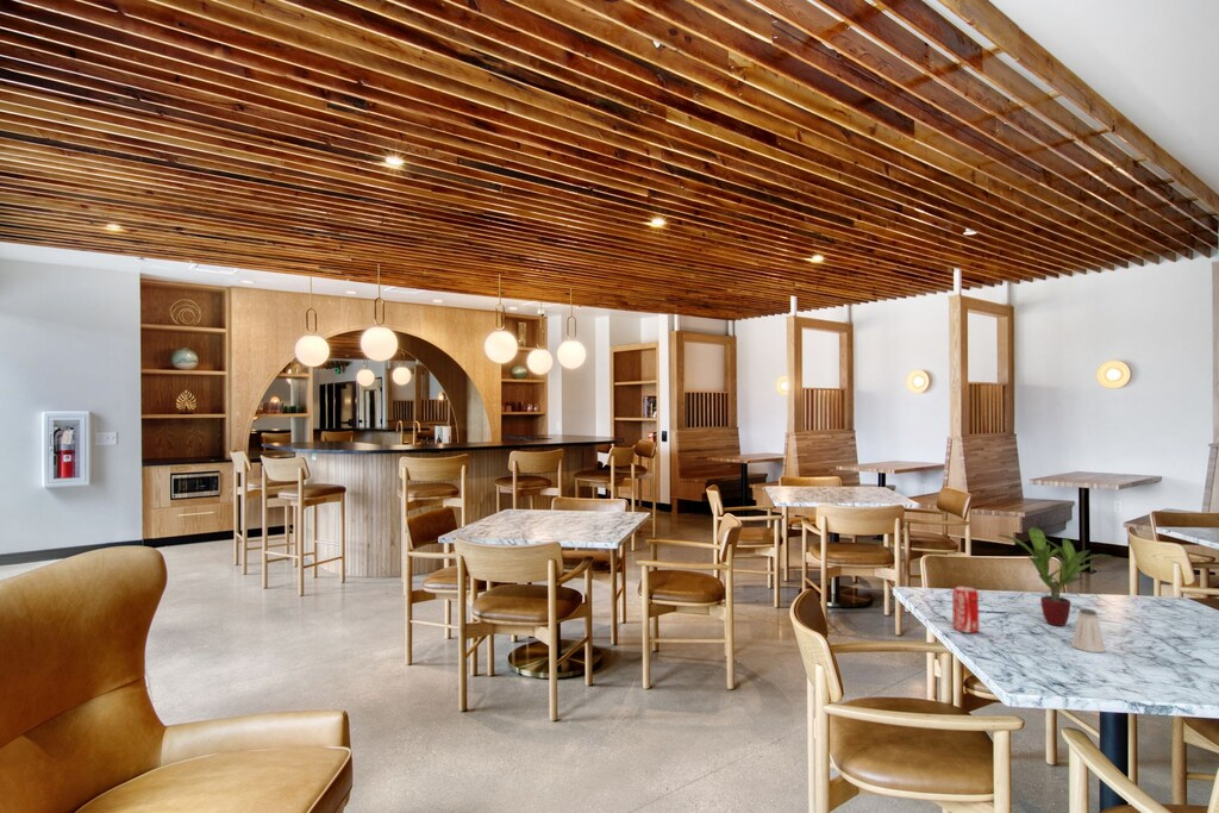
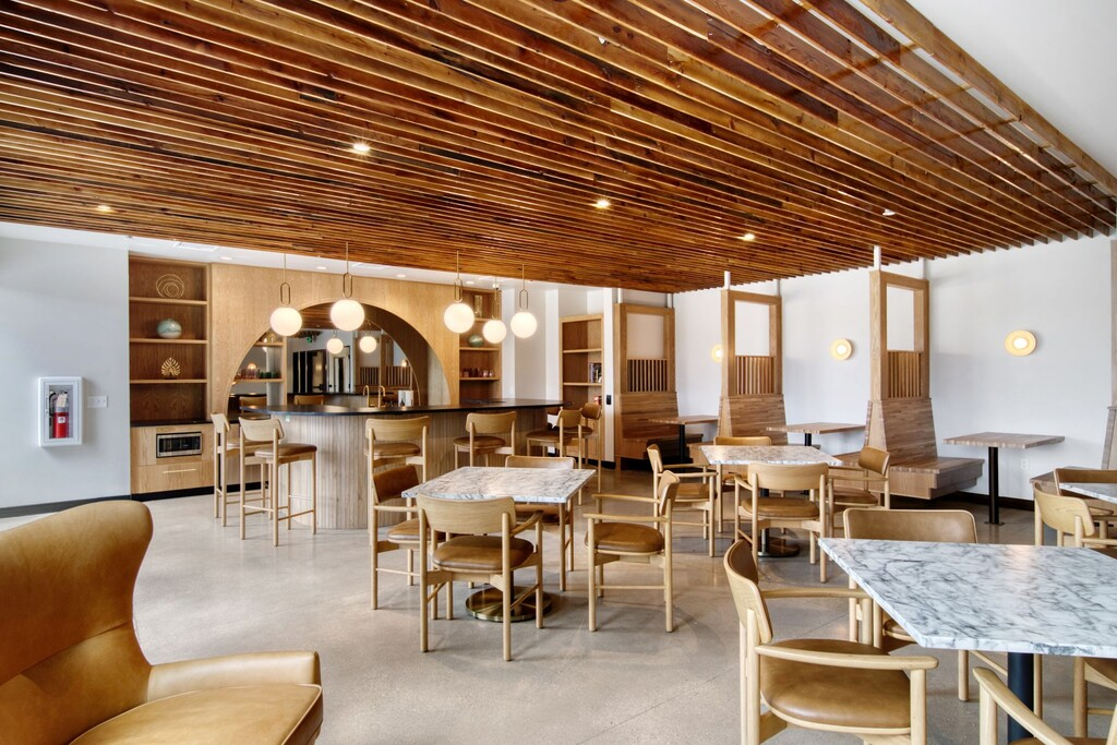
- saltshaker (1088, 628)
- beverage can (965, 608)
- potted plant (1052, 577)
